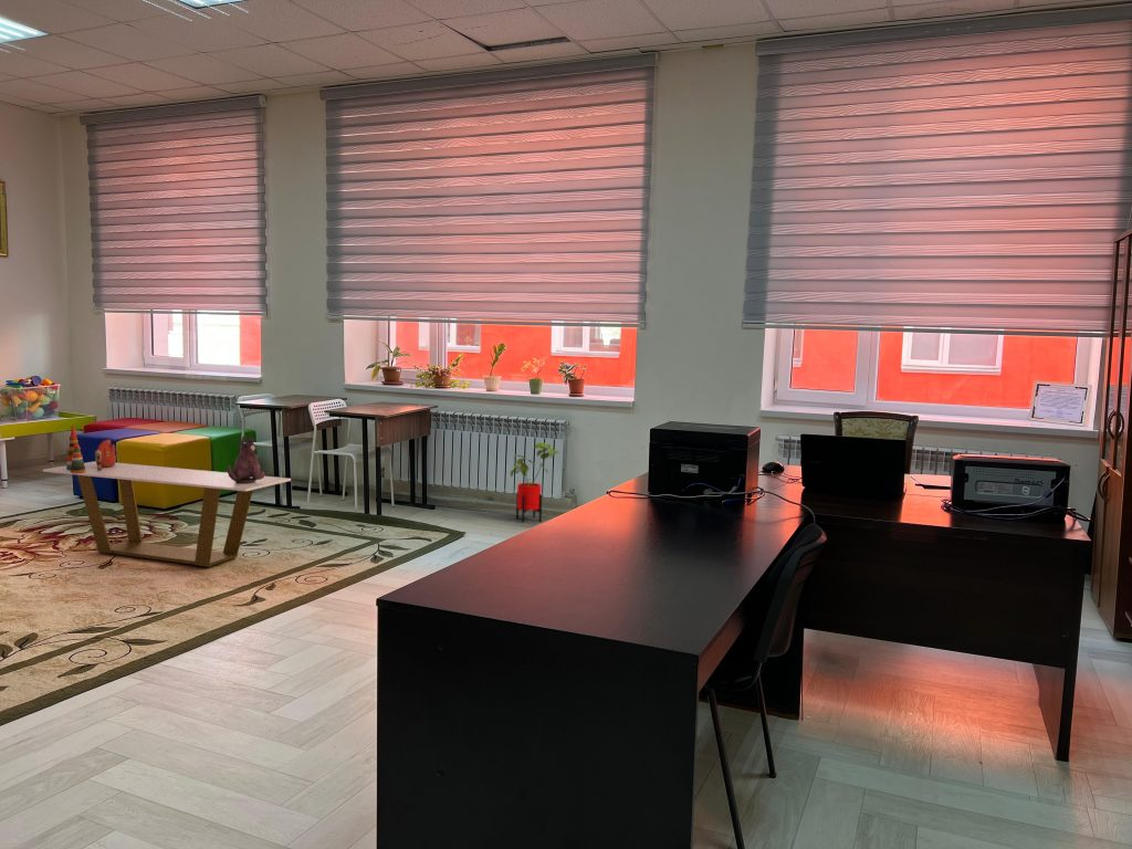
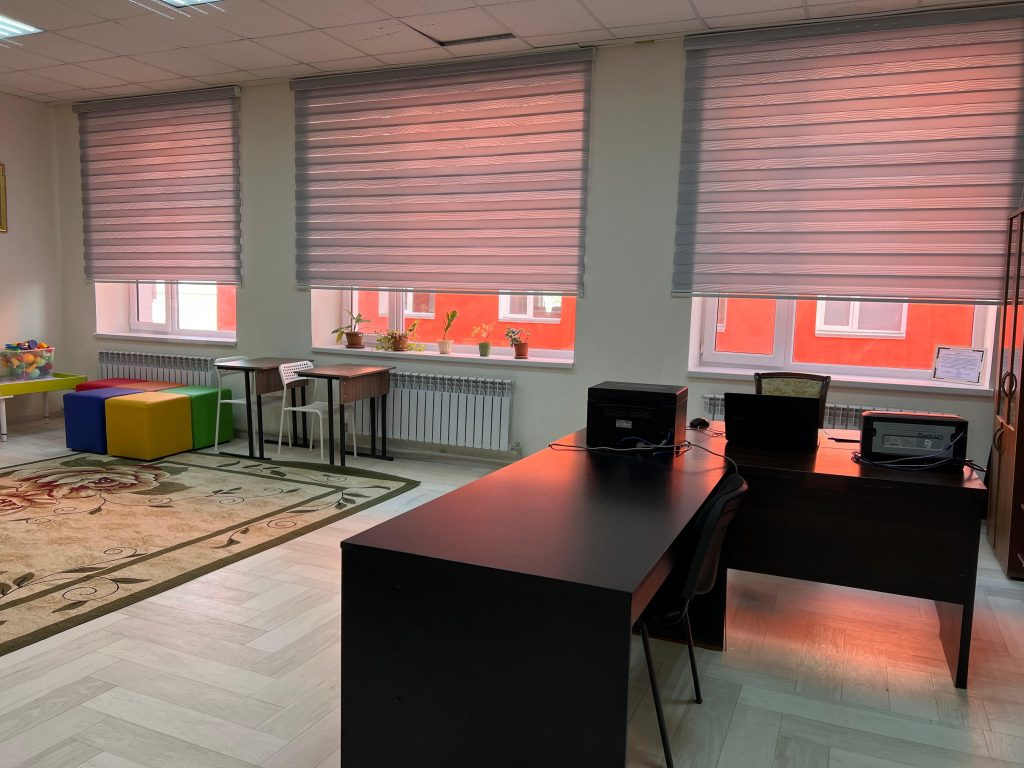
- stacking toy (97, 449)
- coffee table (138, 521)
- house plant (530, 480)
- plush toy (242, 459)
